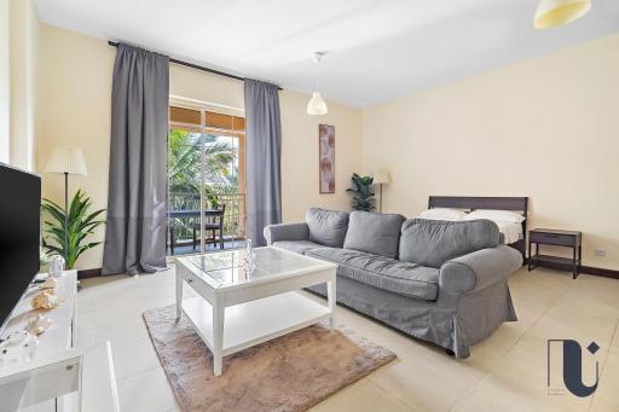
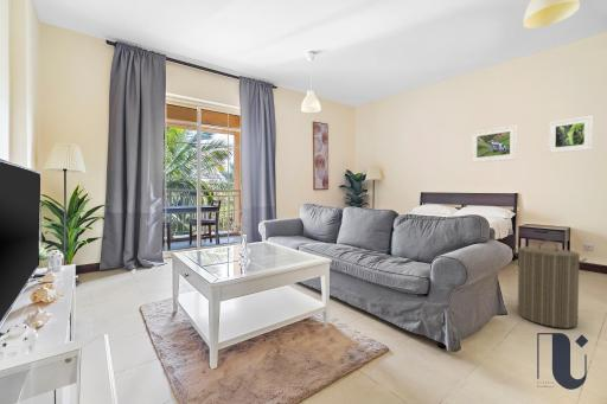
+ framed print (569, 135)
+ laundry hamper (547, 278)
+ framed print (492, 145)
